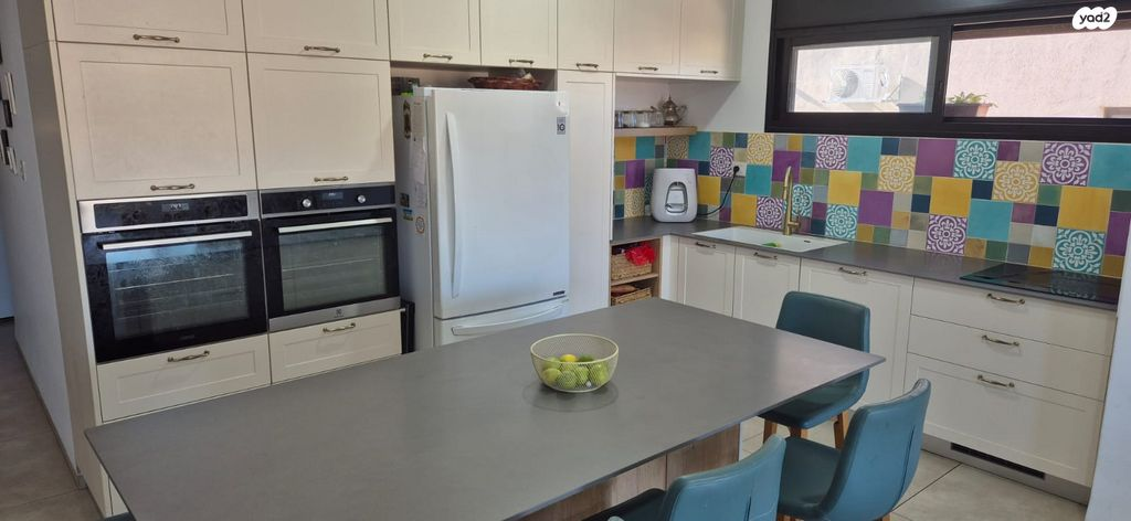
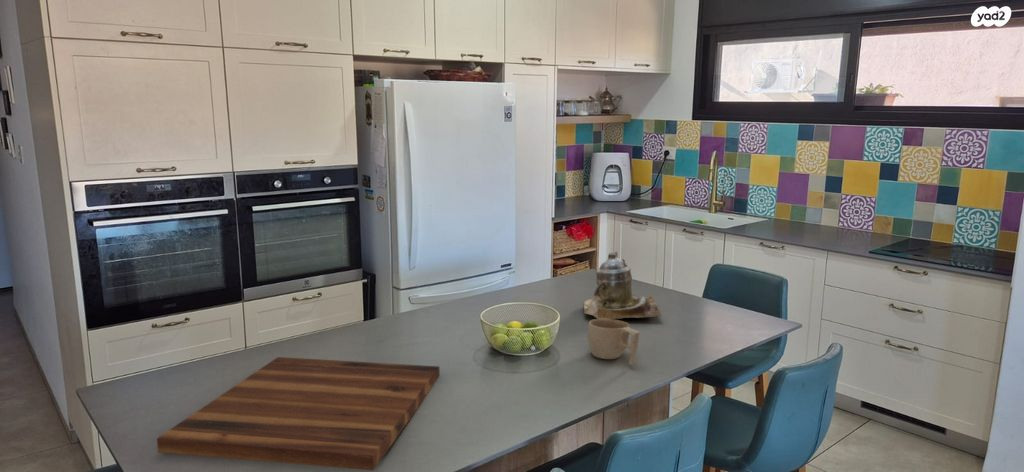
+ teapot (620, 281)
+ cup (614, 342)
+ cutting board (317, 403)
